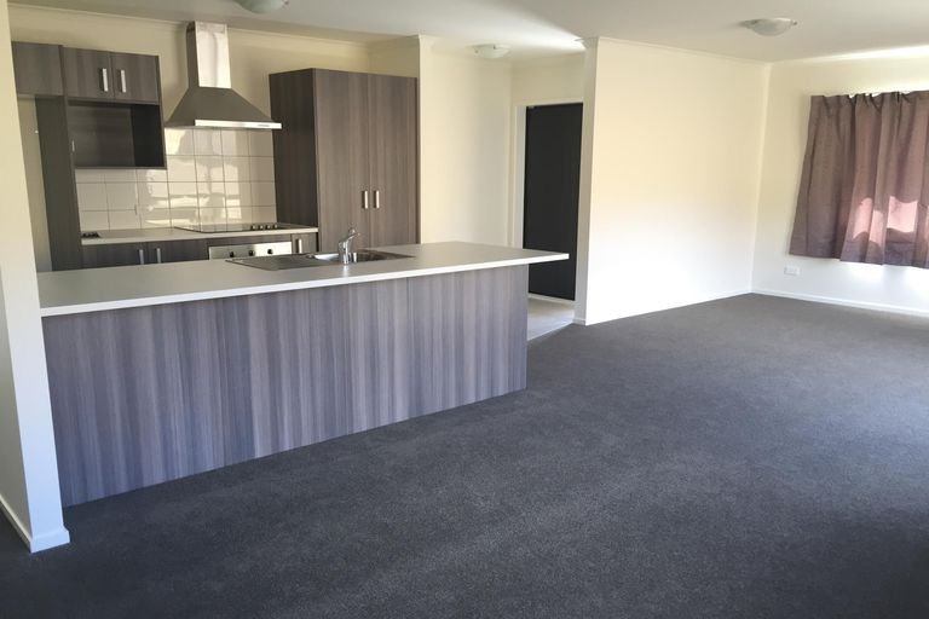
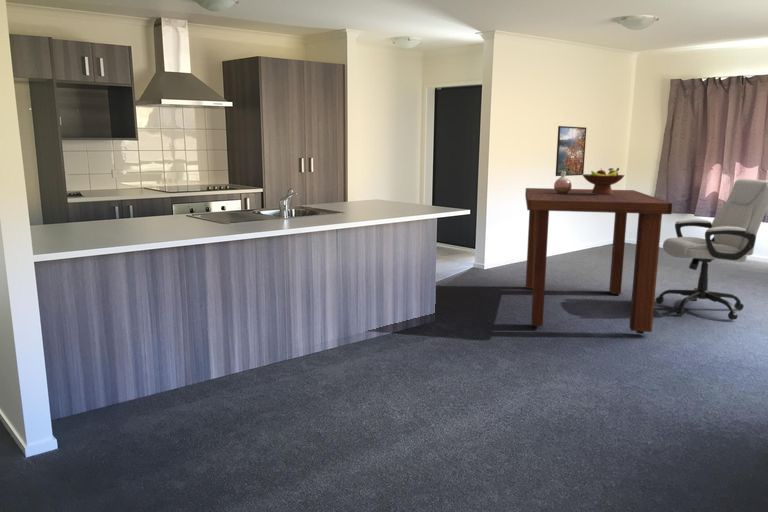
+ fruit bowl (602, 180)
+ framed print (571, 151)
+ chair (711, 245)
+ dining table (612, 252)
+ vase (562, 182)
